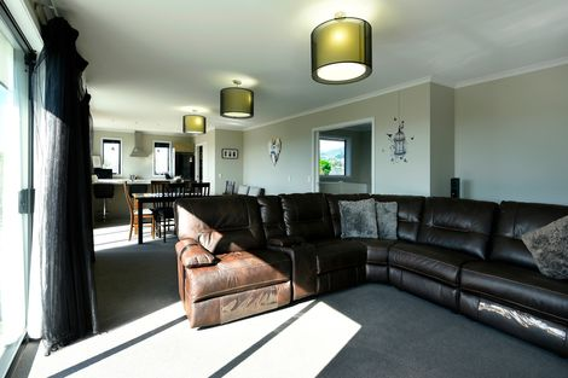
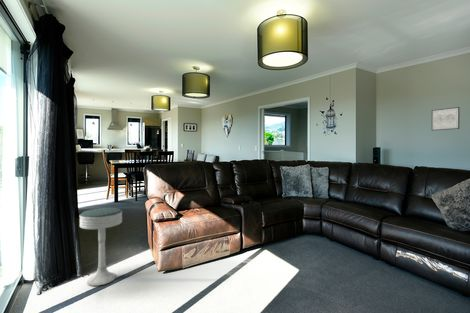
+ wall art (445, 119)
+ stool (101, 244)
